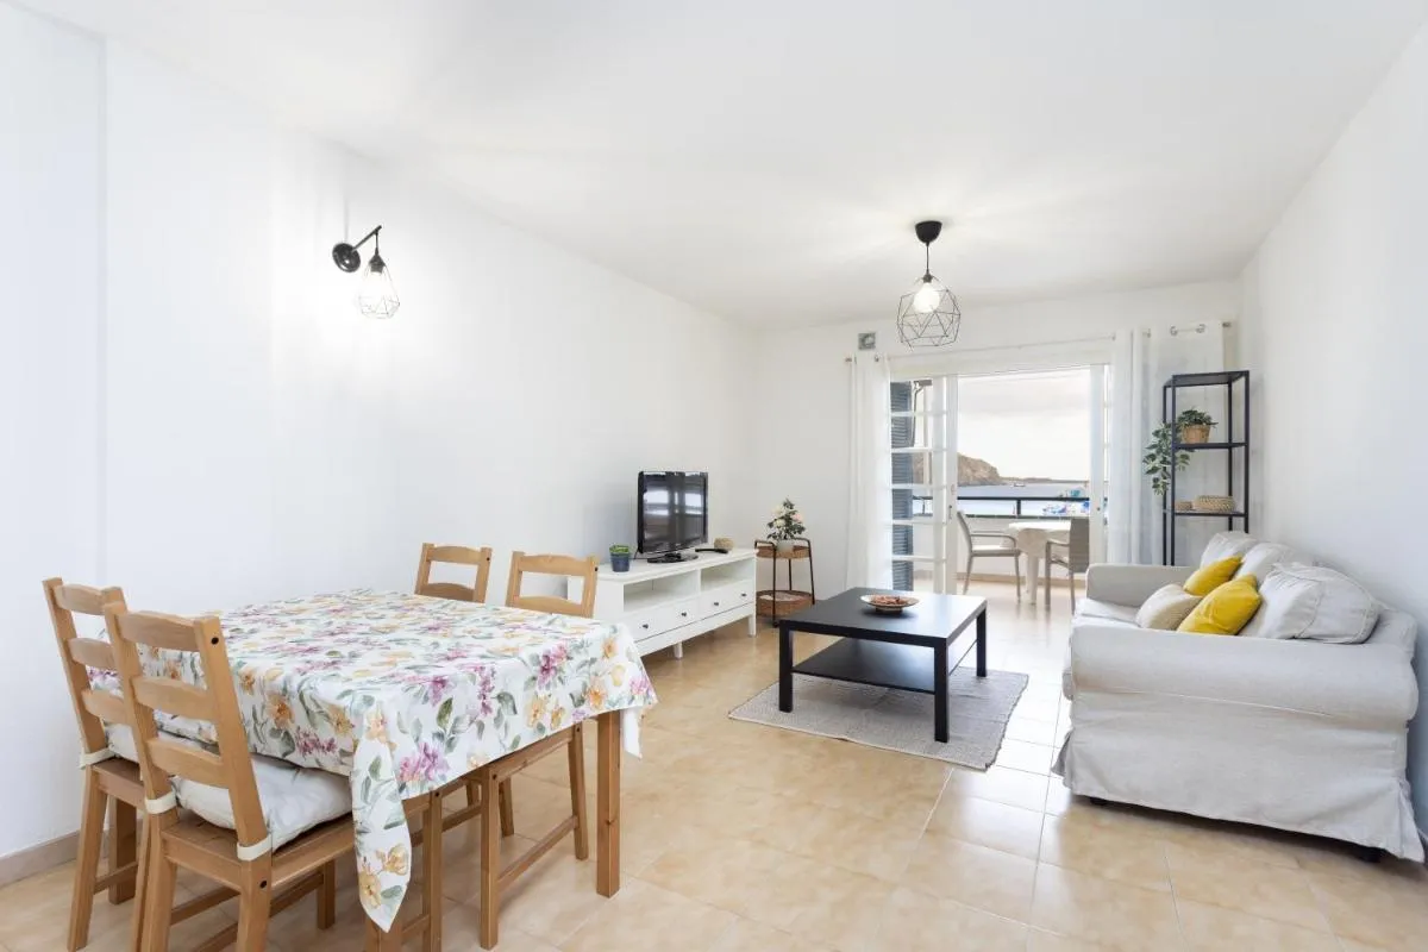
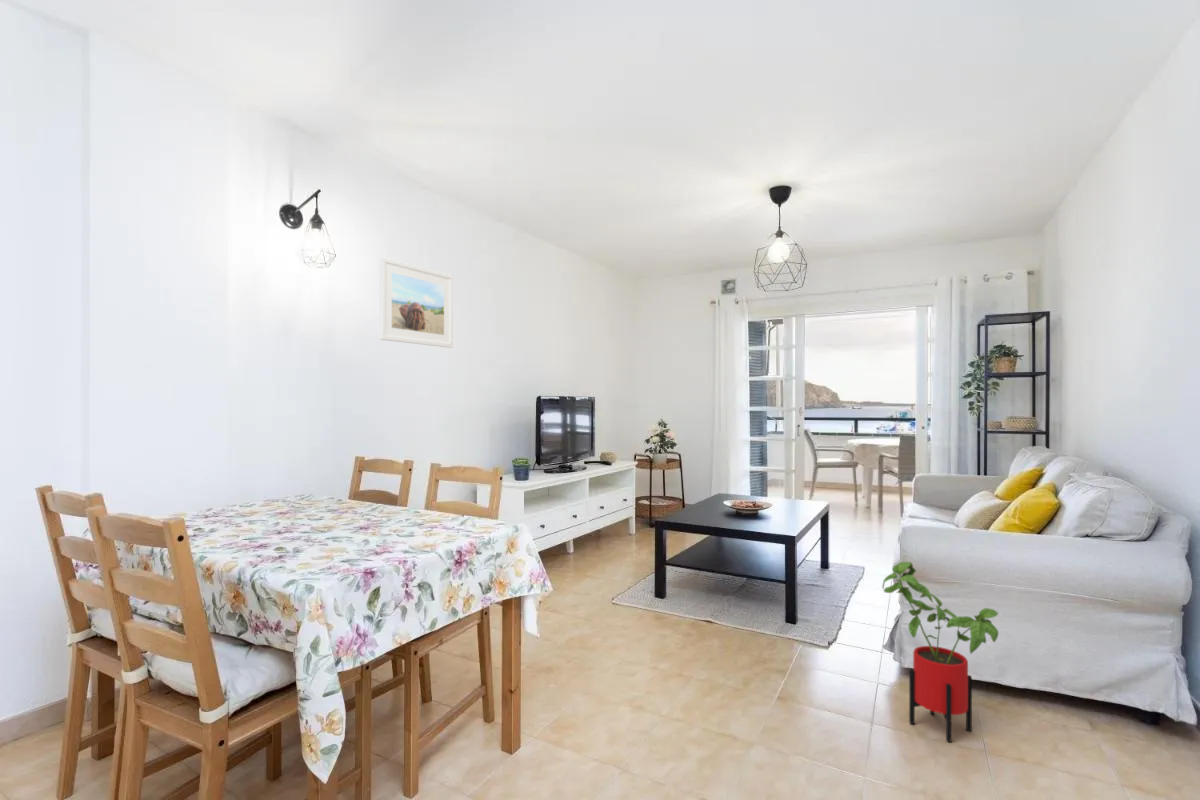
+ house plant (932, 646)
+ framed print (418, 305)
